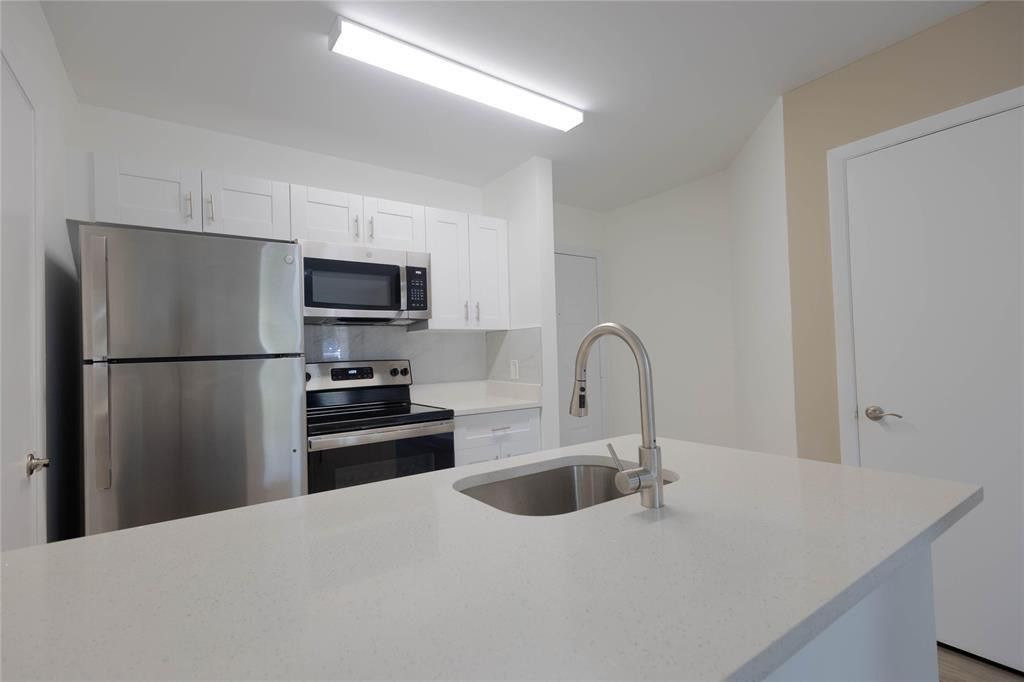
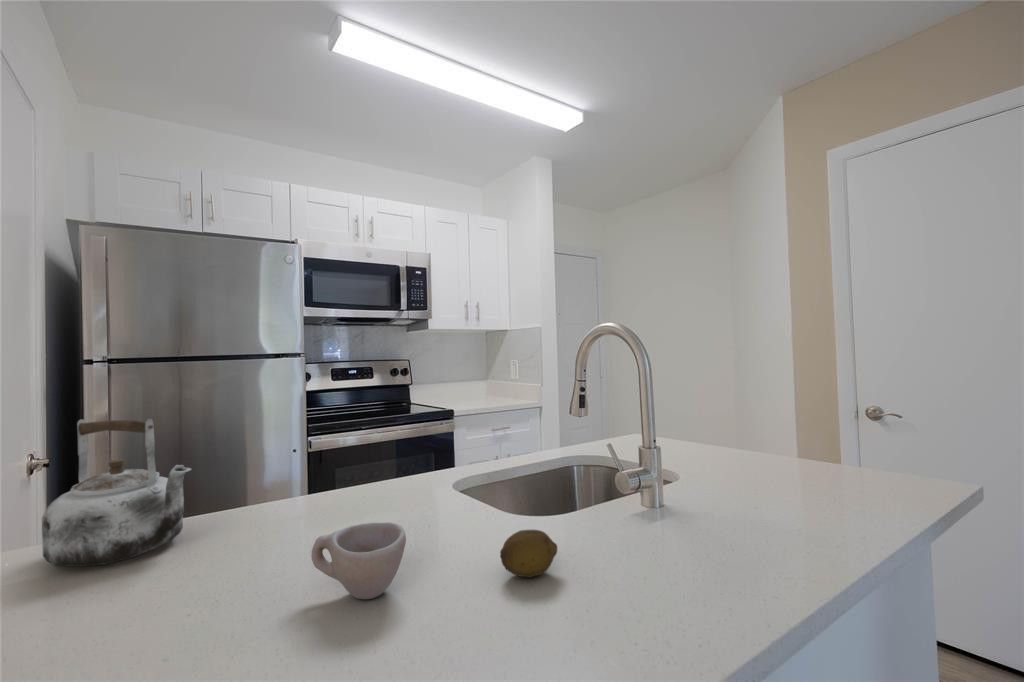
+ fruit (529, 552)
+ kettle (129, 484)
+ cup (357, 563)
